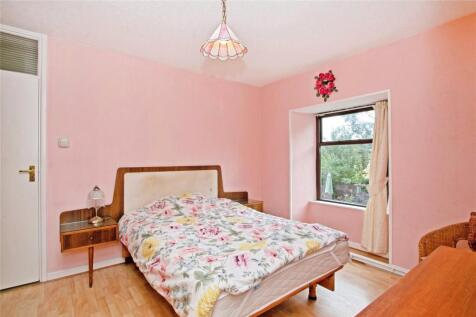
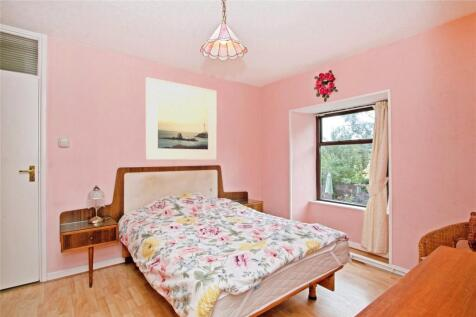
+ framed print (184, 122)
